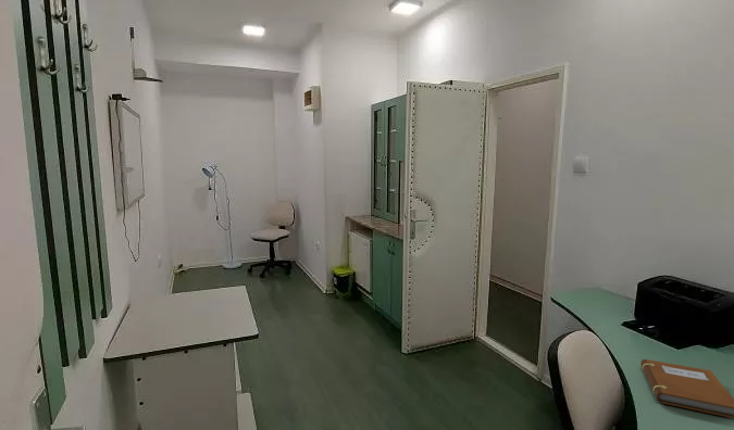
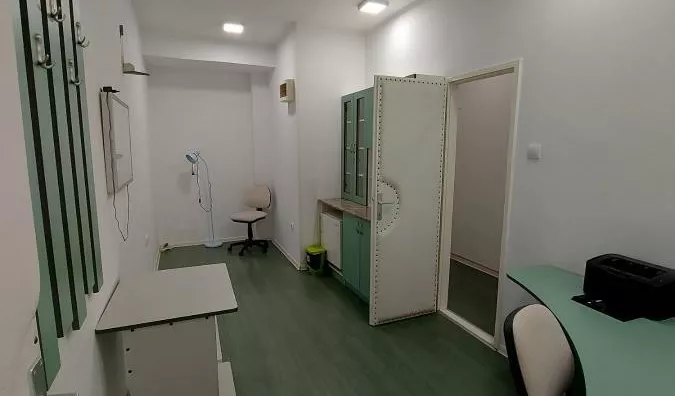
- notebook (684, 384)
